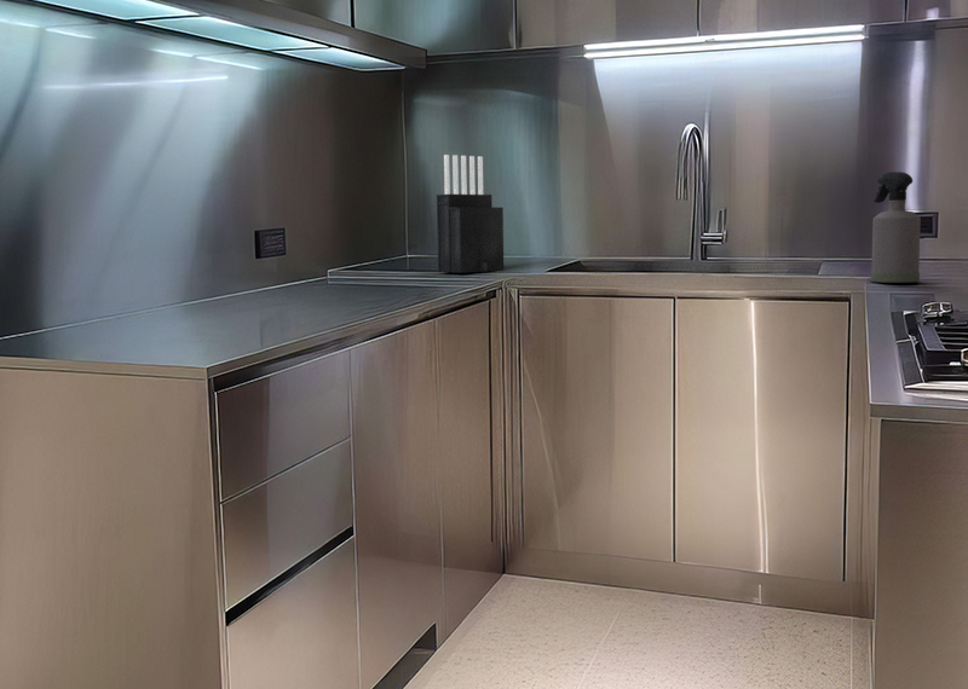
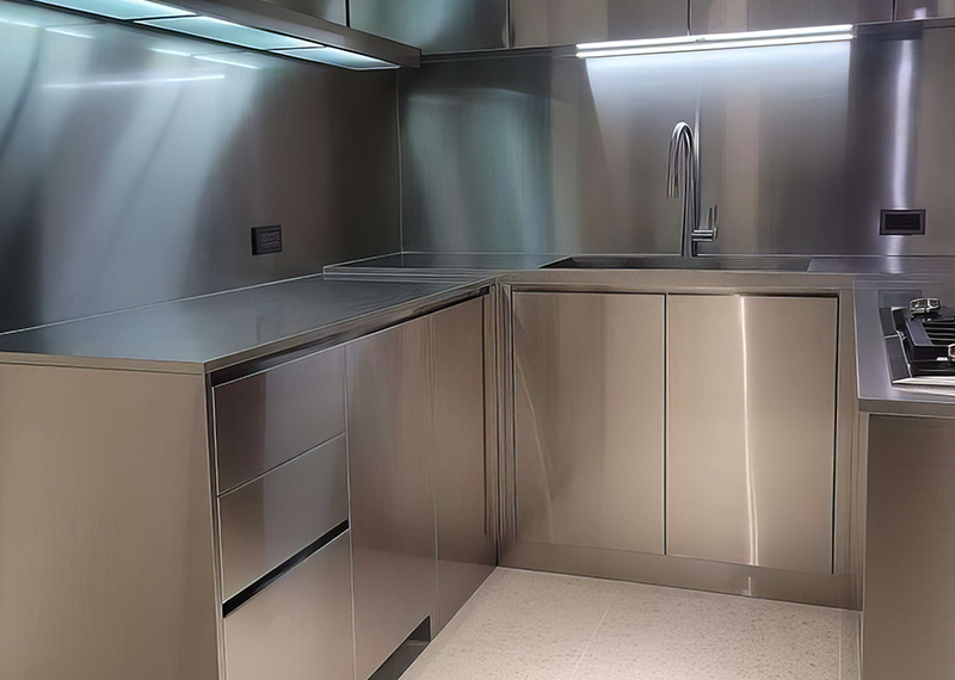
- spray bottle (893, 226)
- knife block (472, 213)
